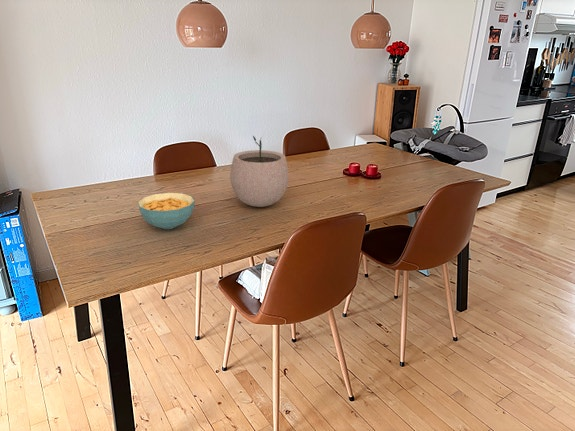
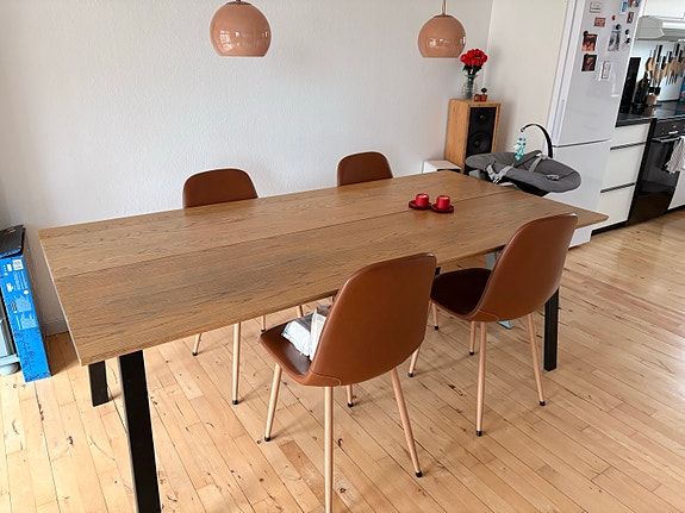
- plant pot (259, 169)
- cereal bowl (167, 213)
